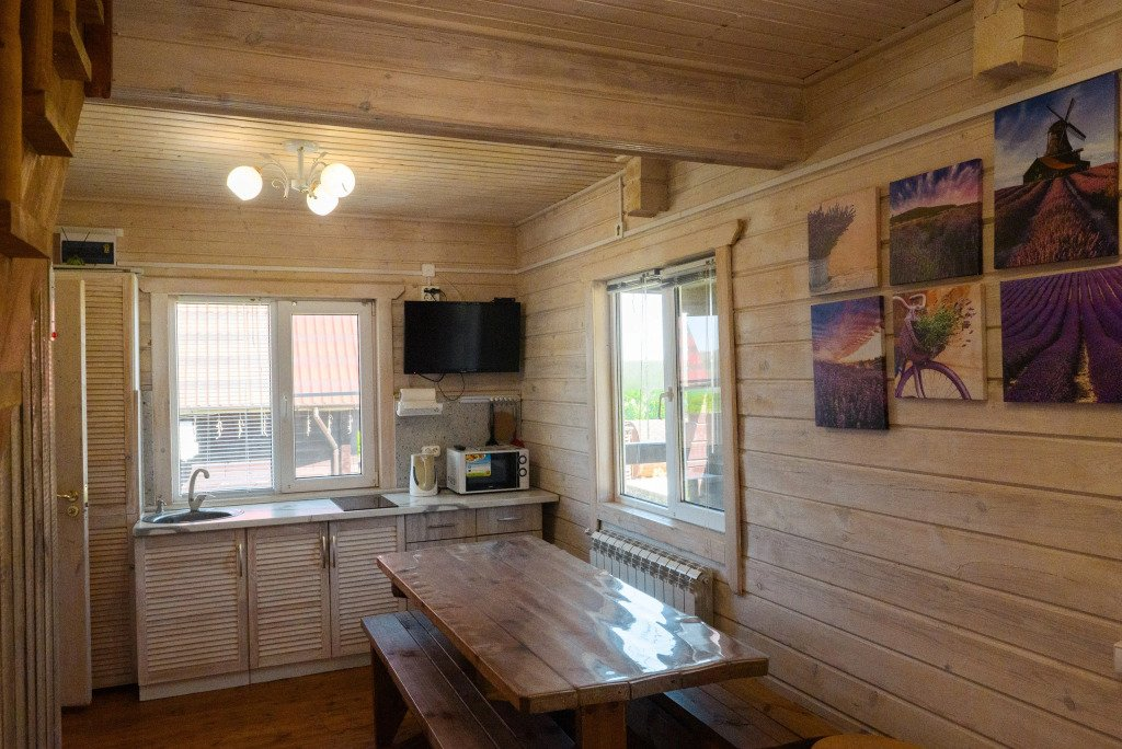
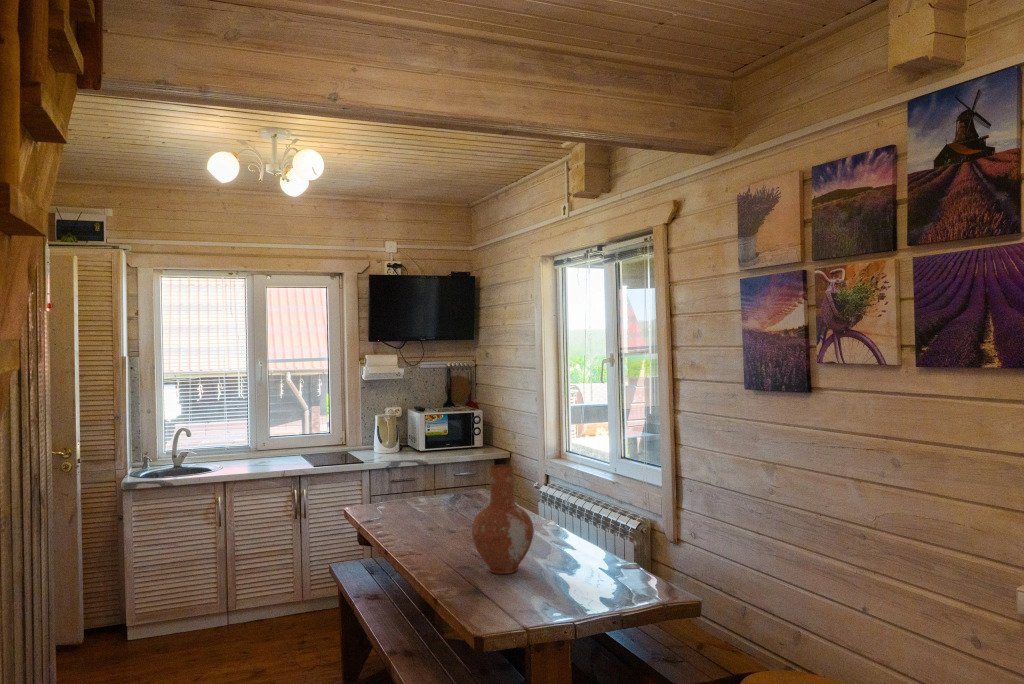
+ vase (502, 517)
